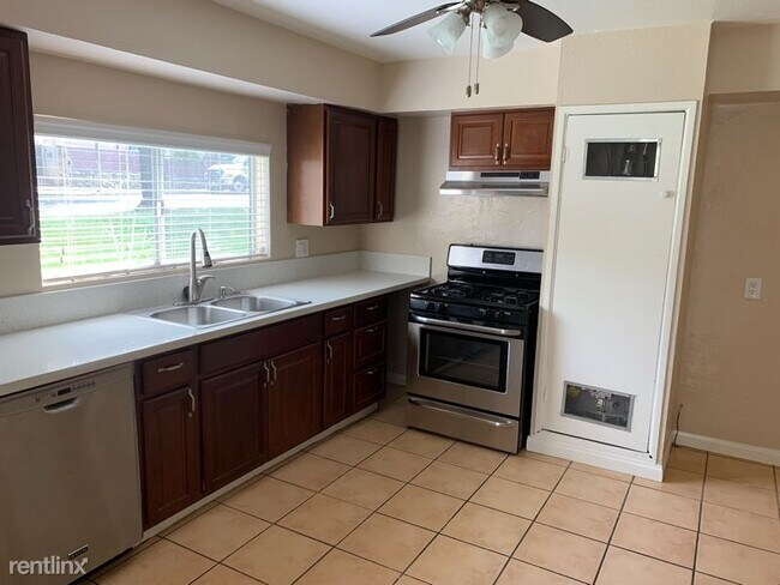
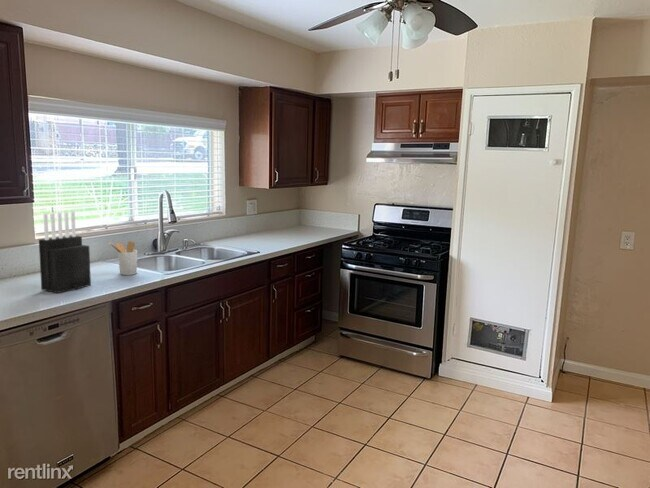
+ utensil holder (122, 257)
+ knife block (66, 251)
